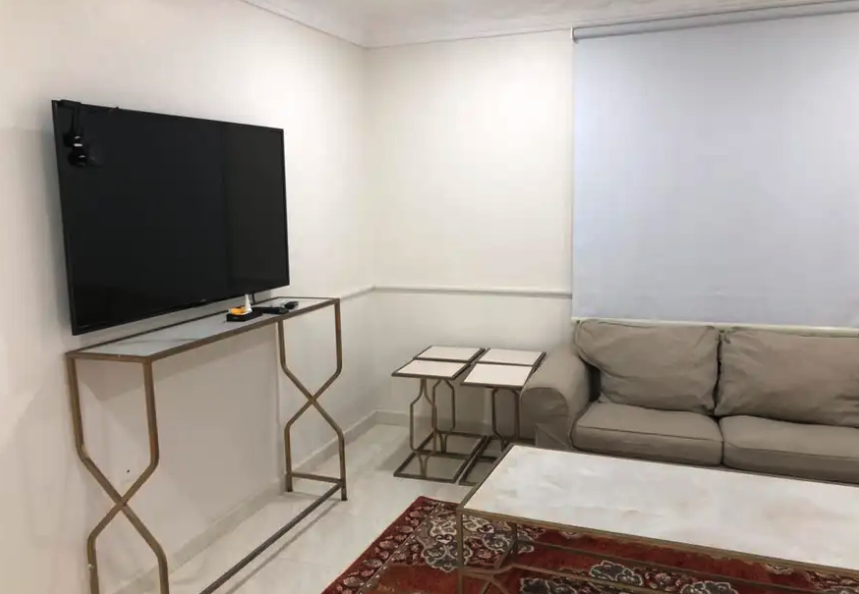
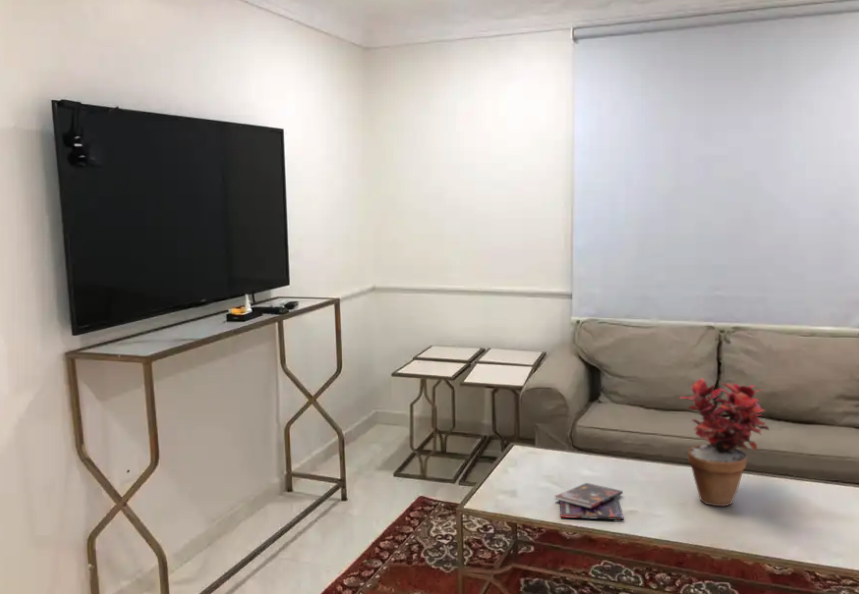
+ potted plant (723, 440)
+ booklet (594, 501)
